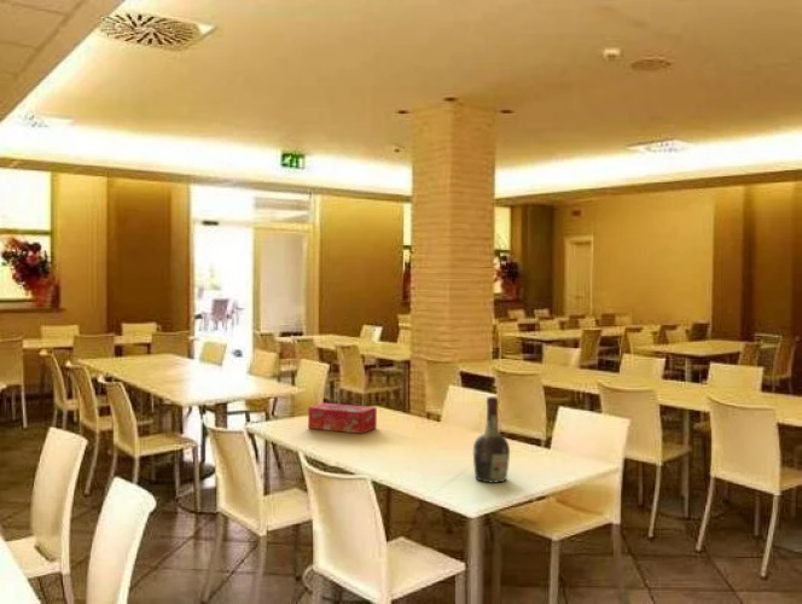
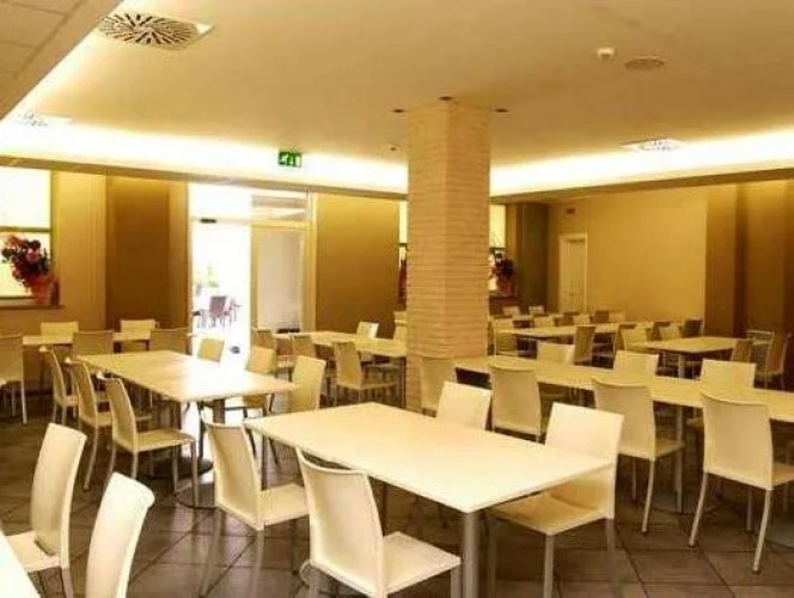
- tissue box (342, 417)
- cognac bottle (492, 437)
